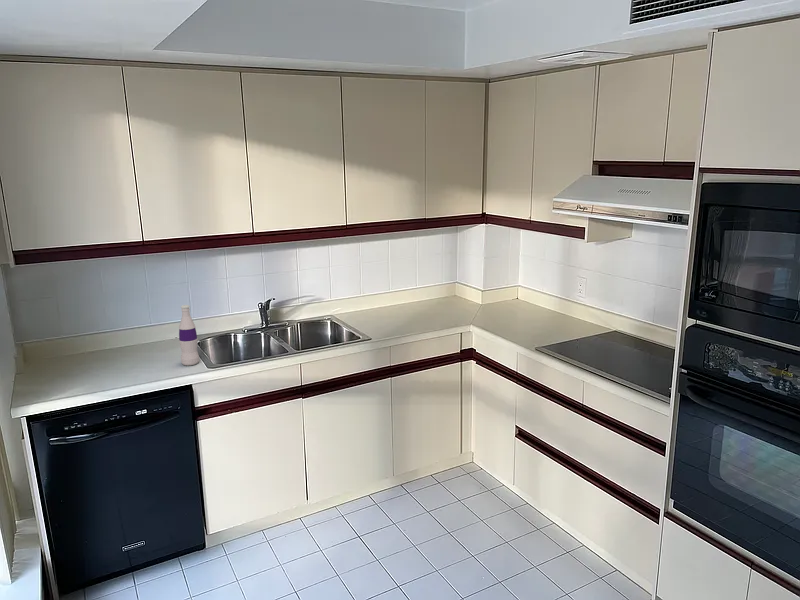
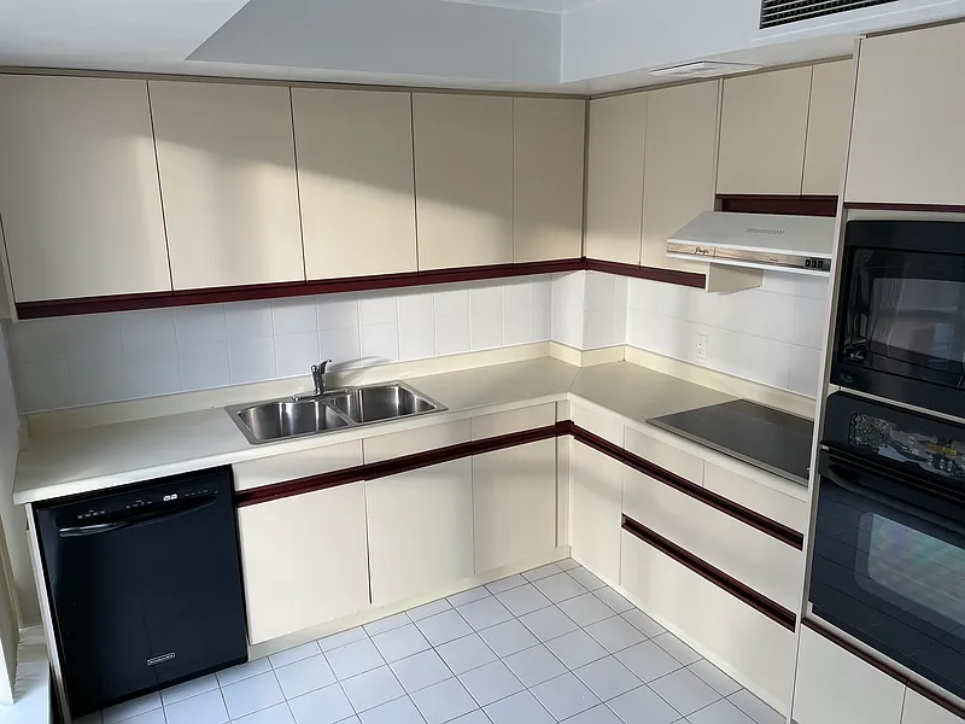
- bottle (187, 334)
